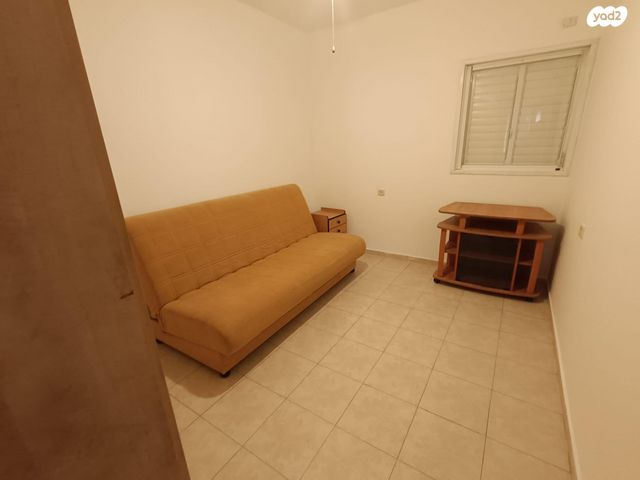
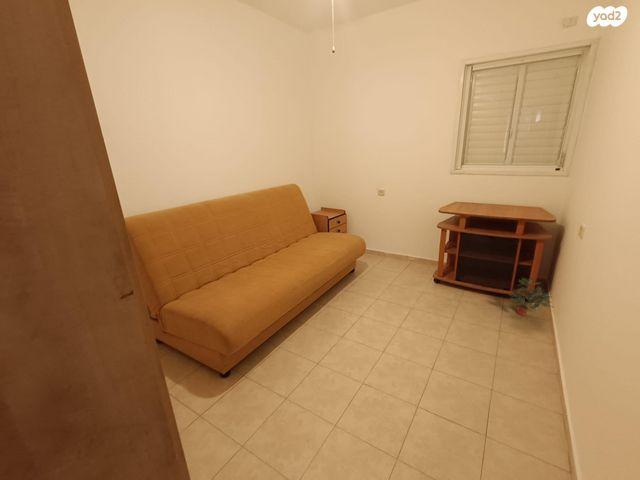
+ potted plant (530, 299)
